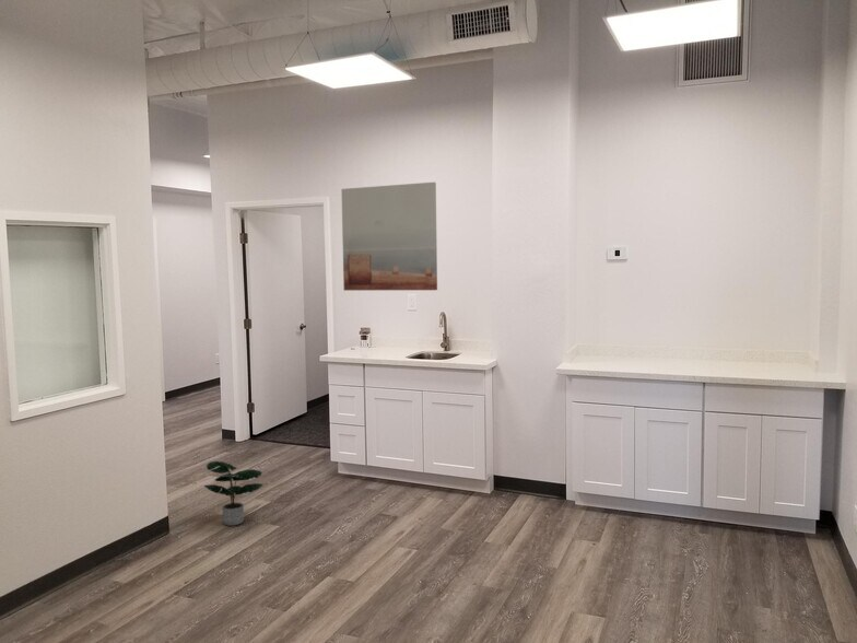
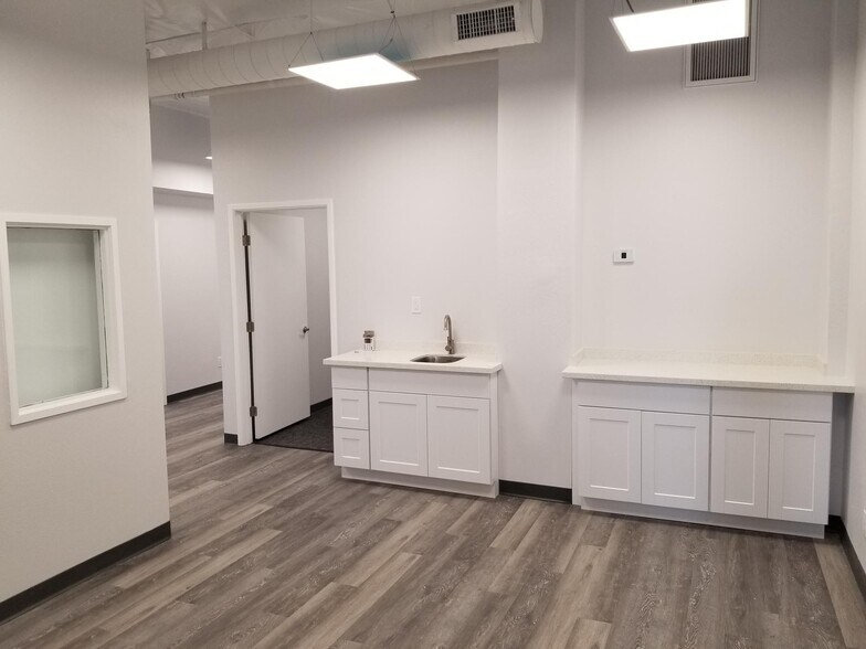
- wall art (388, 237)
- potted plant (234, 492)
